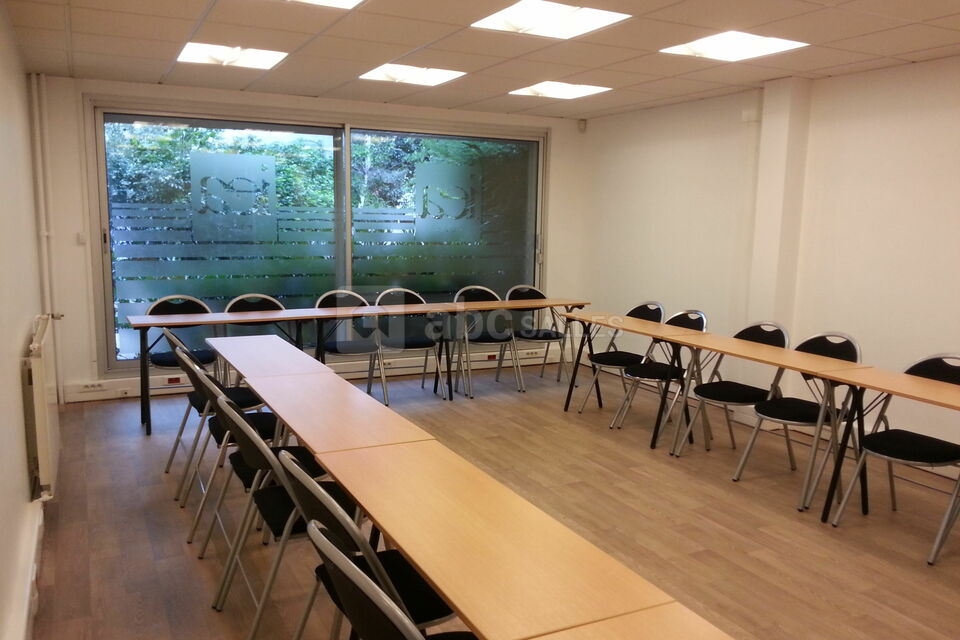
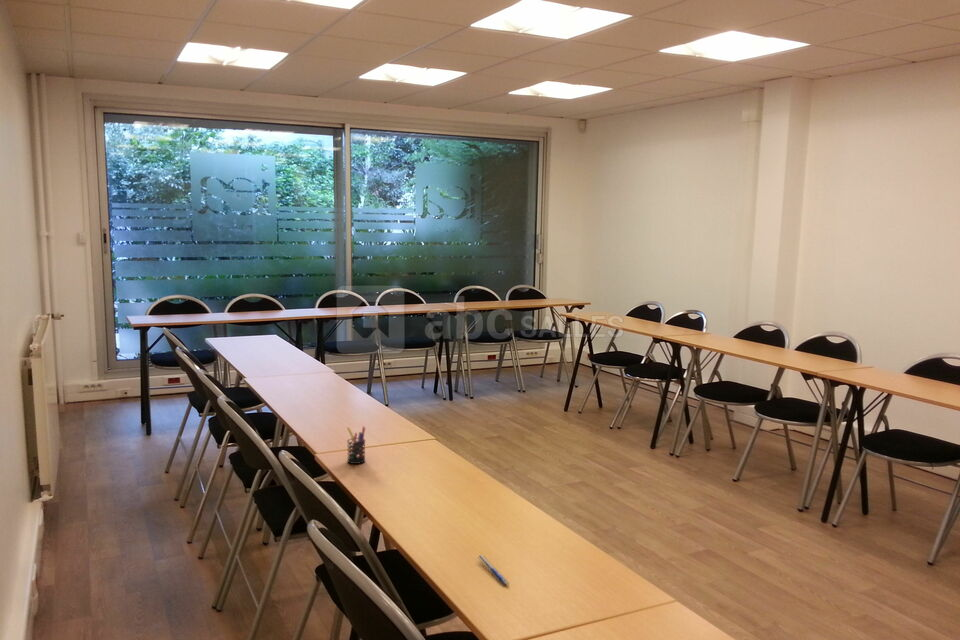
+ pen holder (358, 442)
+ pen (492, 568)
